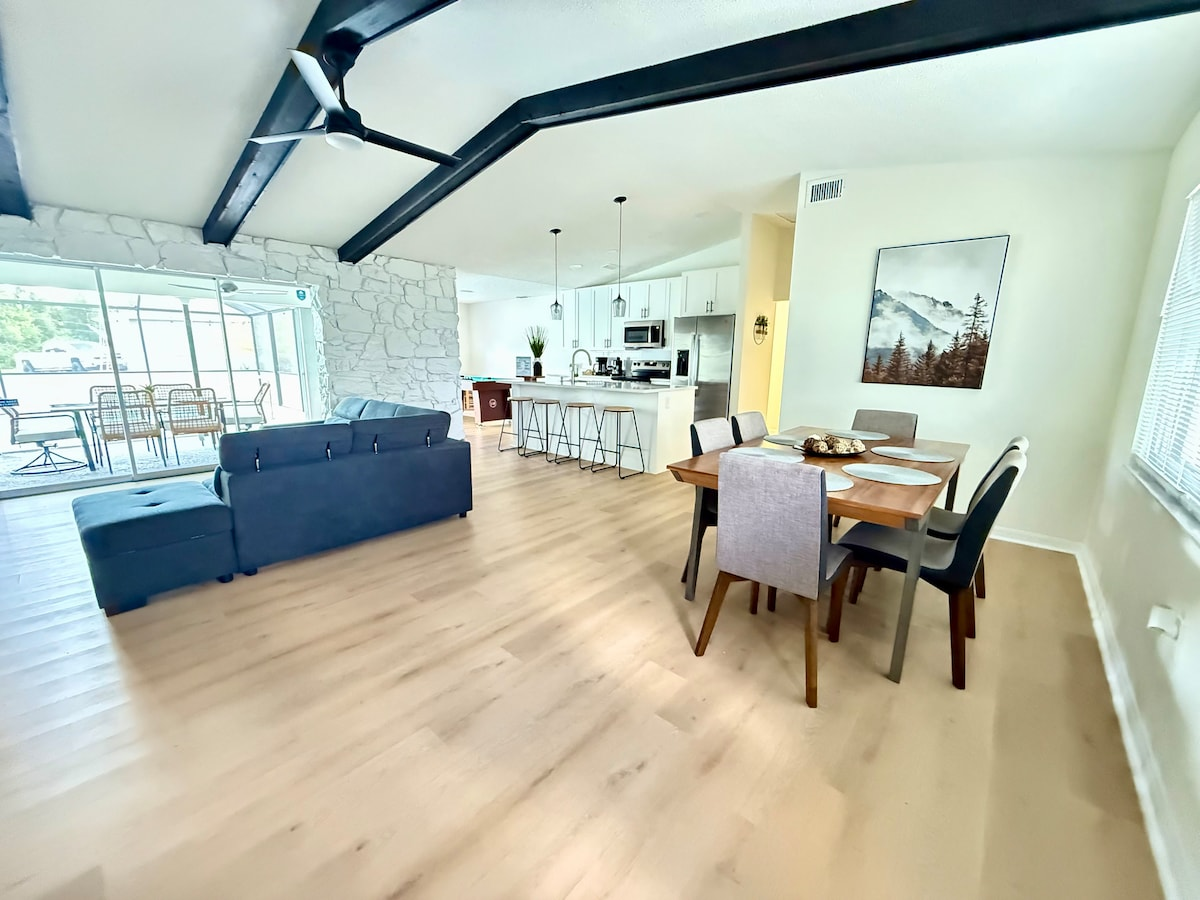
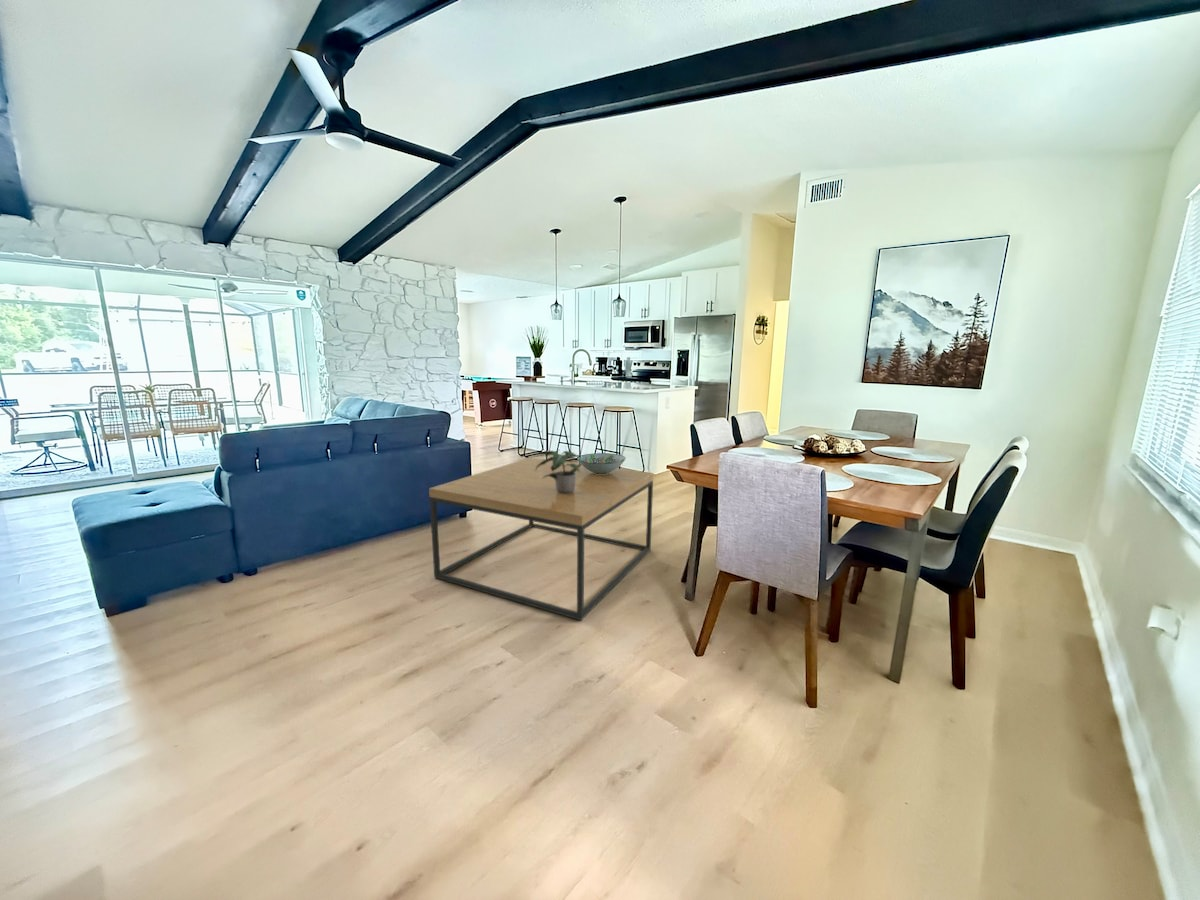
+ coffee table (550, 522)
+ decorative bowl (601, 464)
+ potted plant (560, 471)
